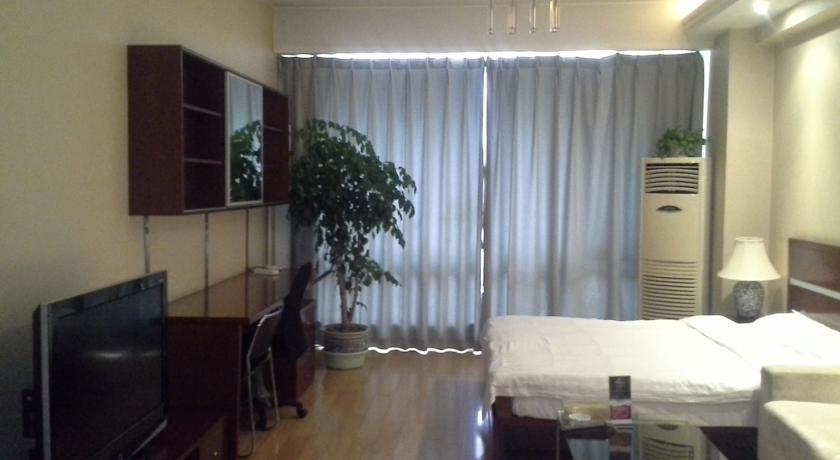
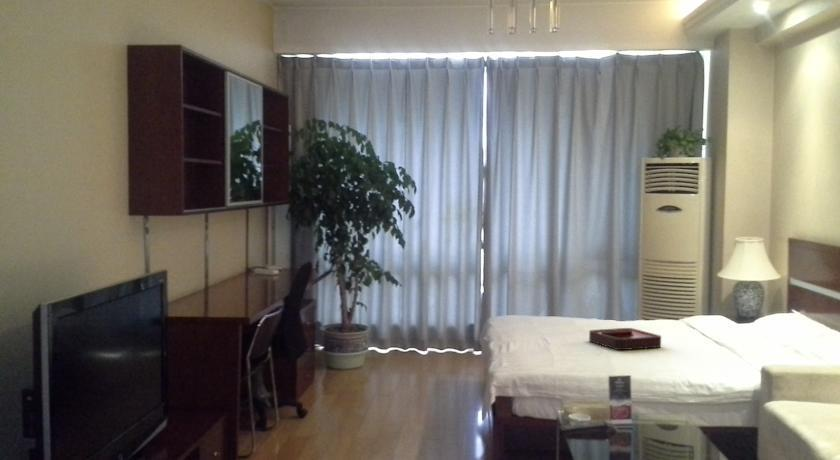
+ decorative tray (624, 338)
